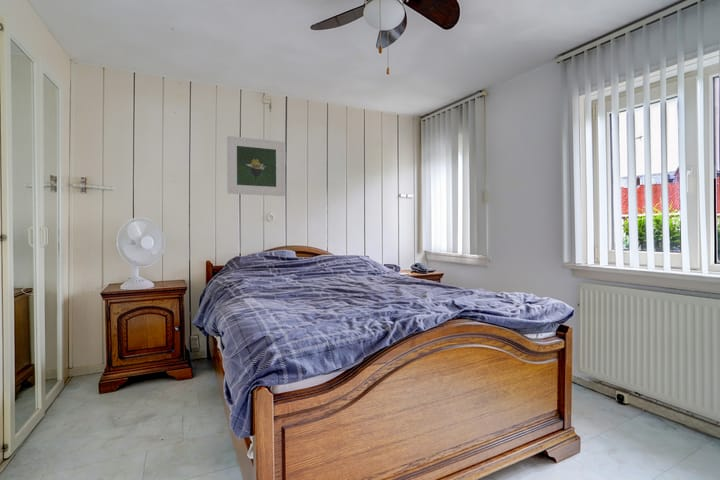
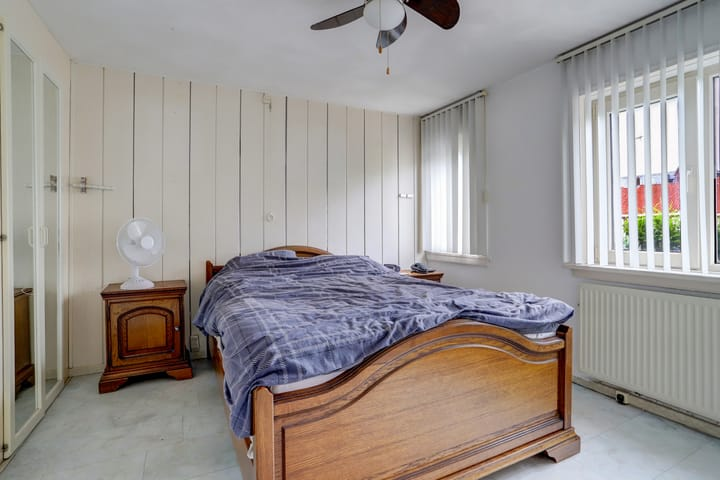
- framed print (256, 166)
